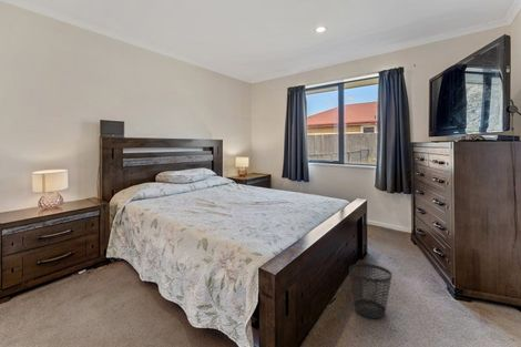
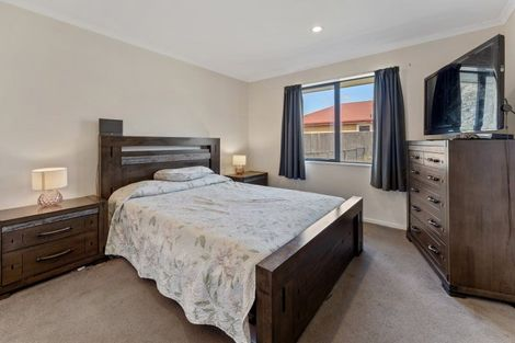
- wastebasket (369, 289)
